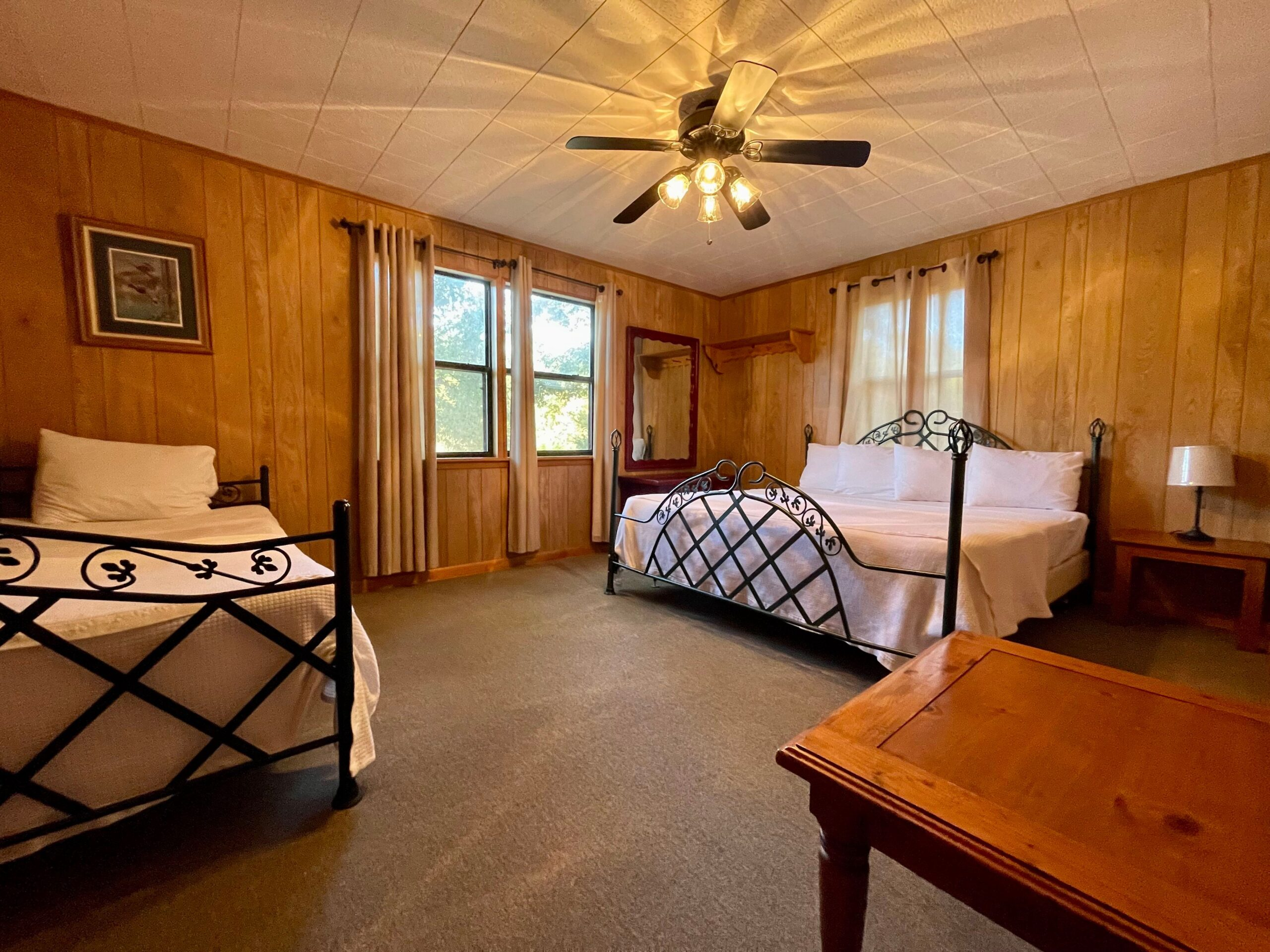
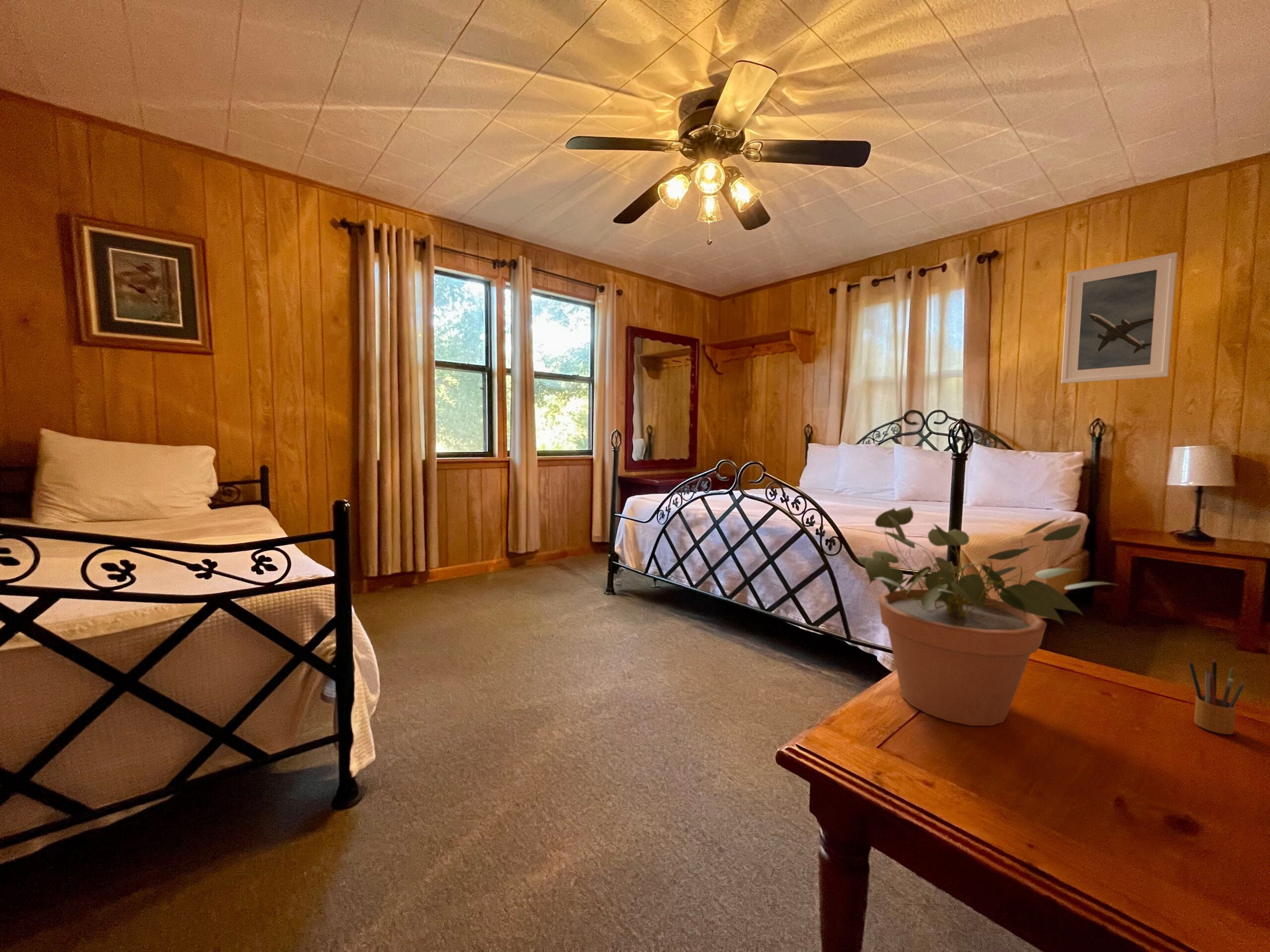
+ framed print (1115, 322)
+ potted plant (971, 608)
+ pencil box (1214, 694)
